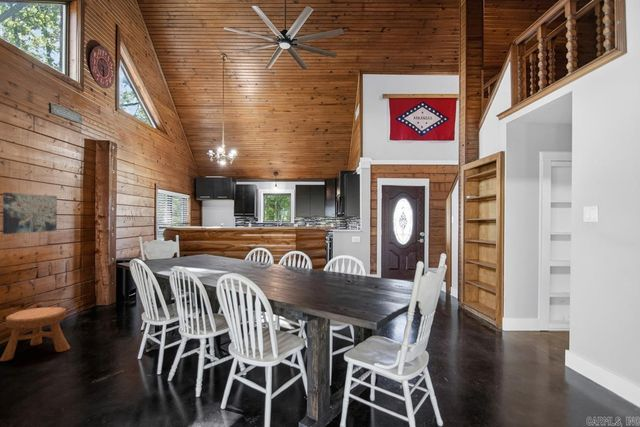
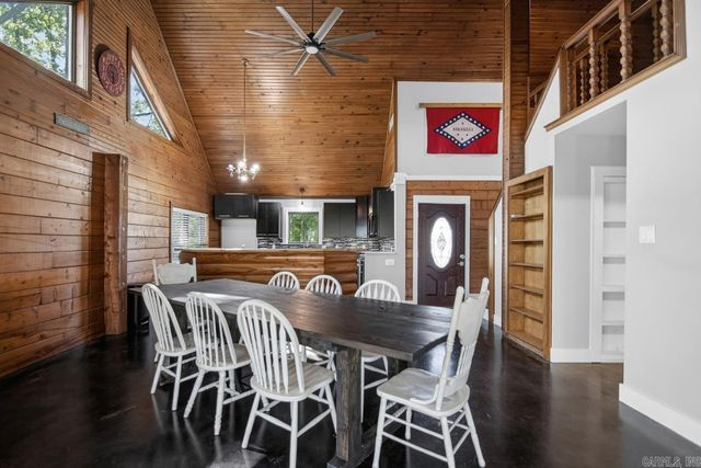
- wall art (32, 213)
- stool (41, 331)
